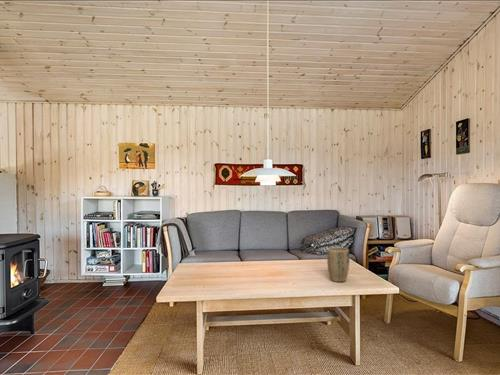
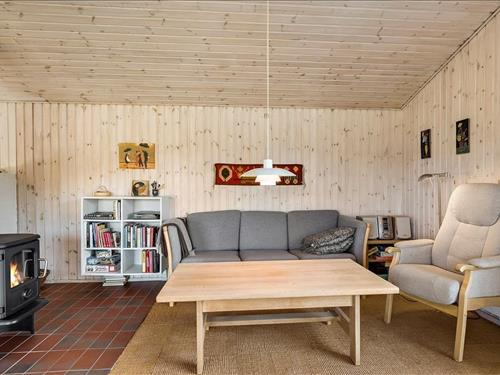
- plant pot (338, 264)
